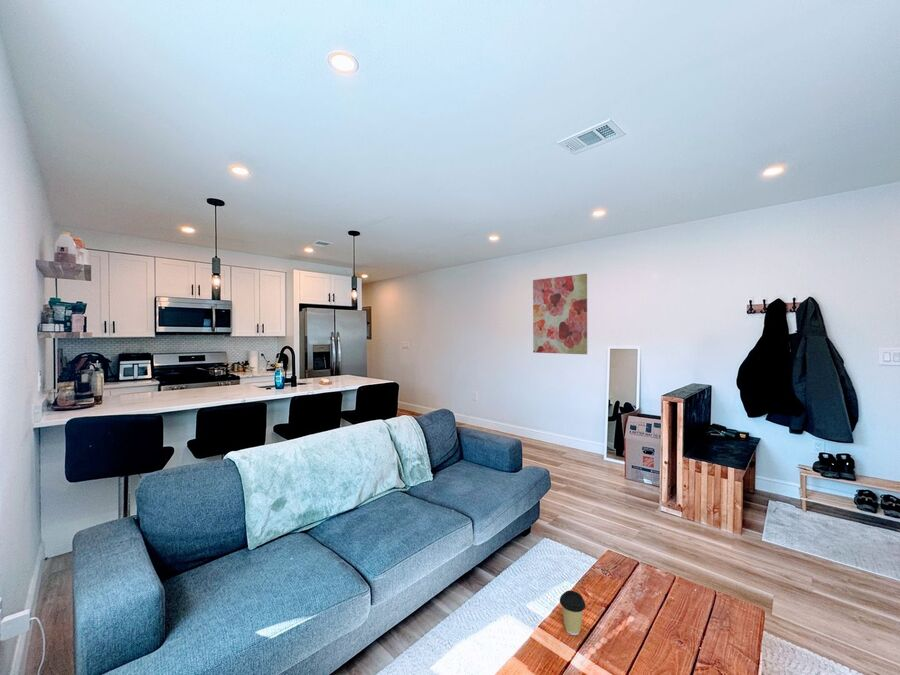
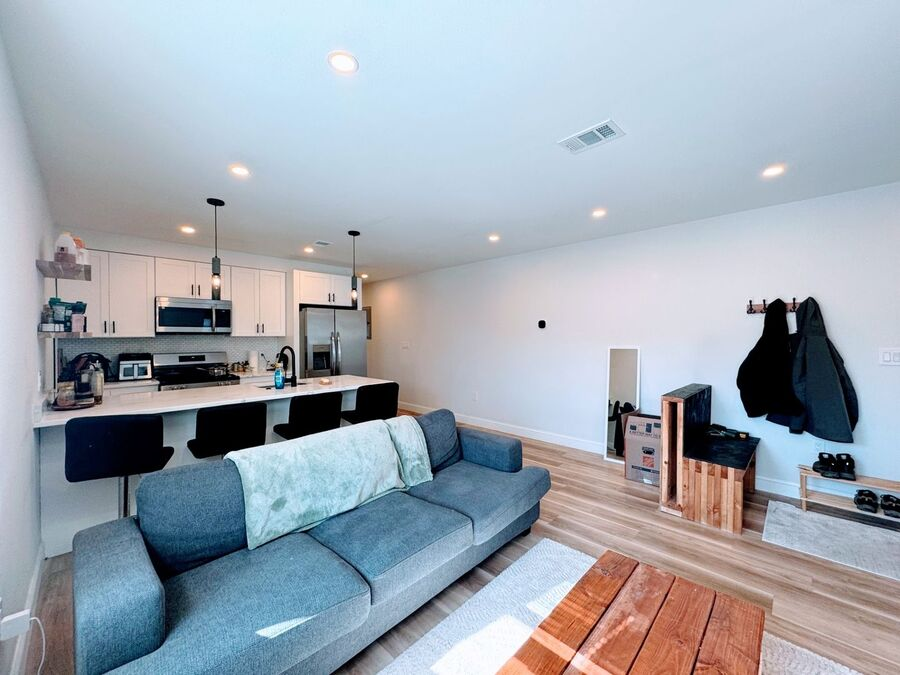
- wall art (558, 315)
- coffee cup (572, 613)
